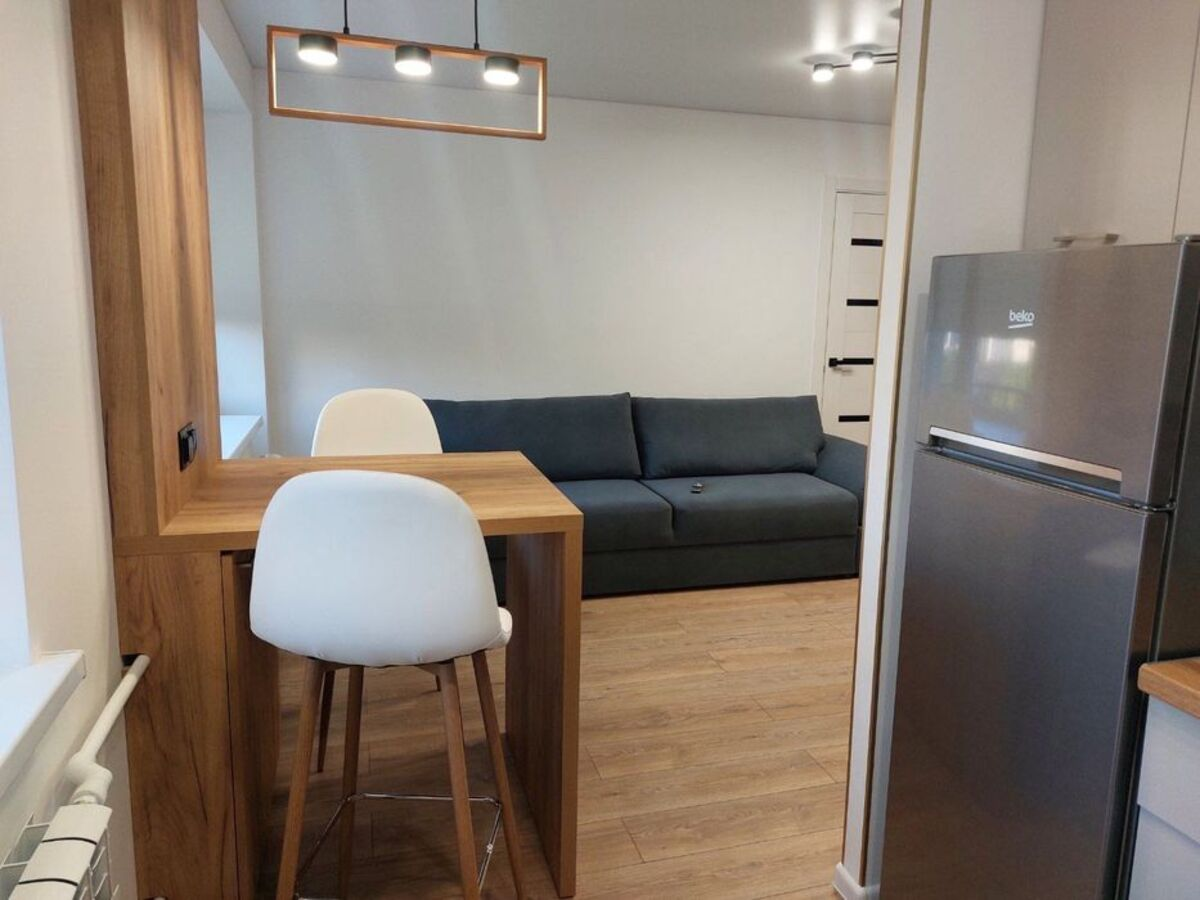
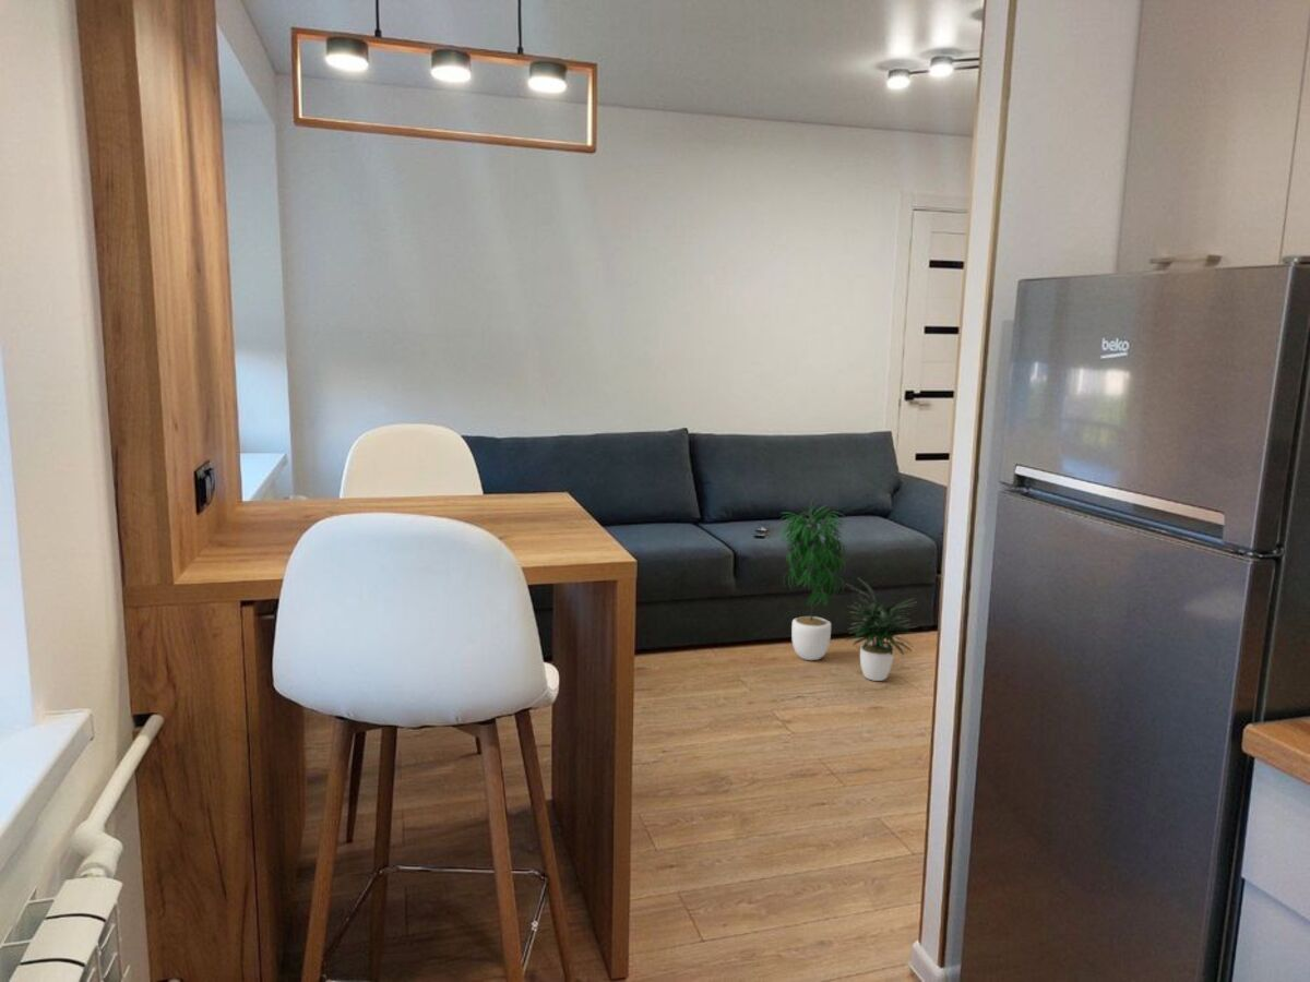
+ potted plant (843, 585)
